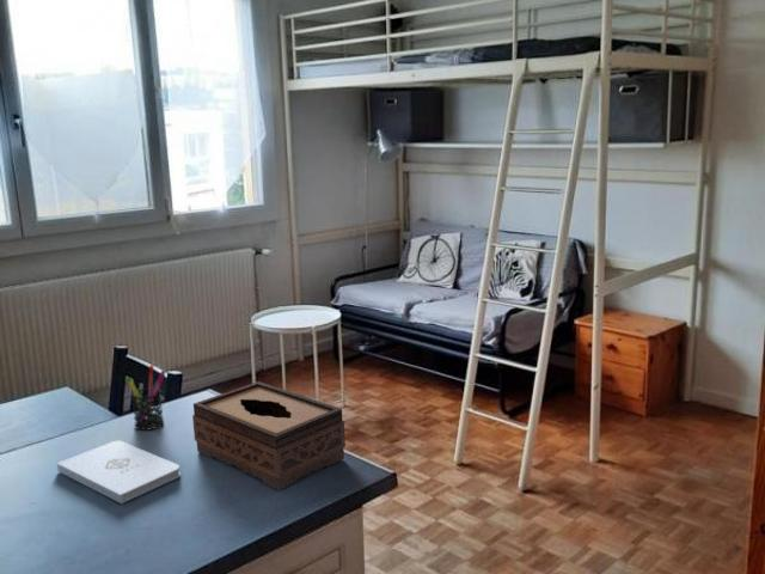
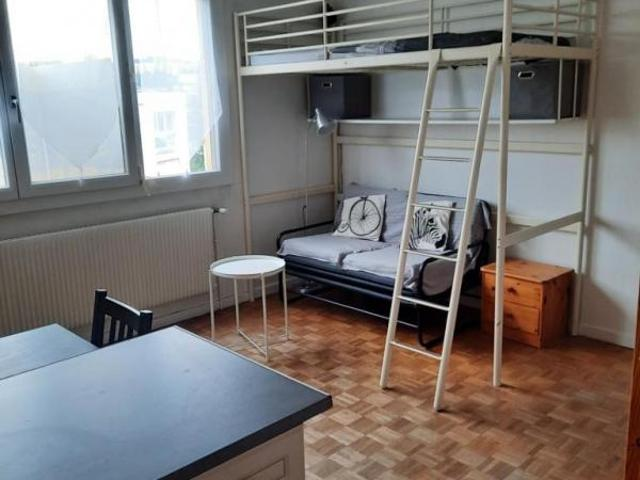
- tissue box (268, 430)
- notepad (120, 469)
- pen holder (143, 396)
